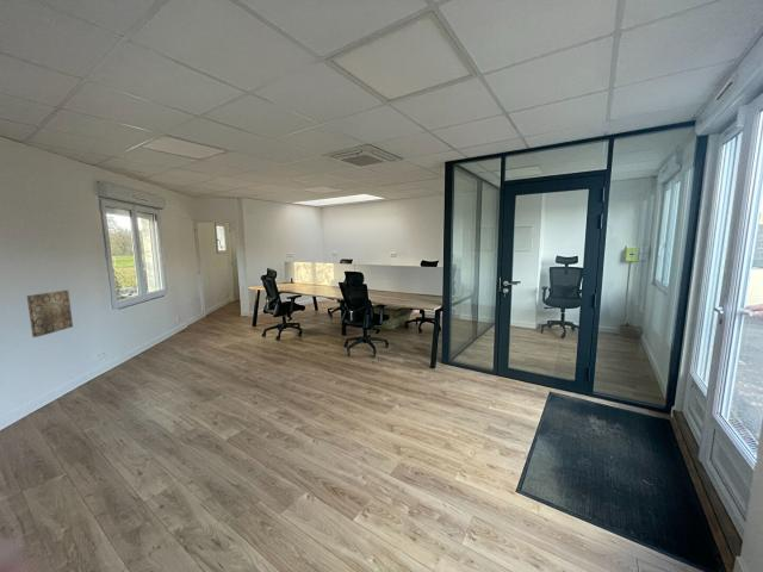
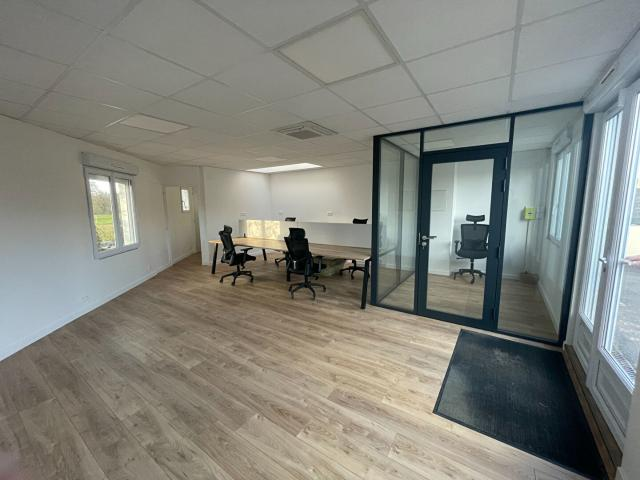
- wall art (51, 312)
